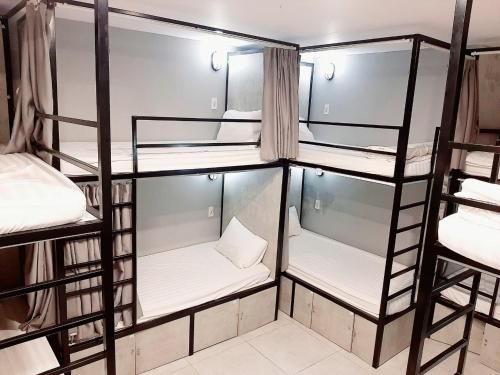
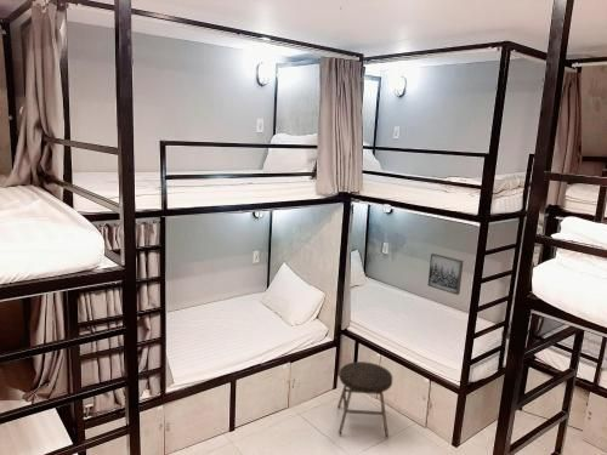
+ stool (363, 392)
+ wall art (444, 273)
